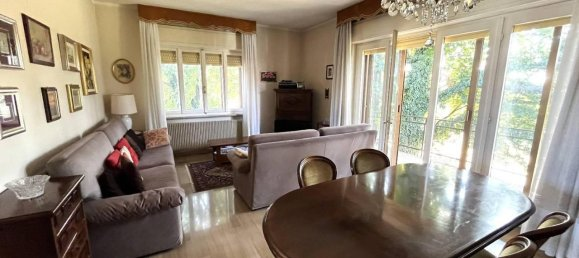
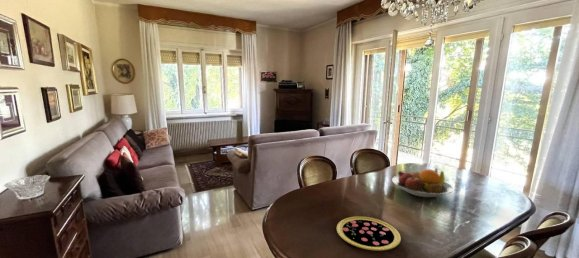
+ fruit bowl (421, 181)
+ pizza (367, 232)
